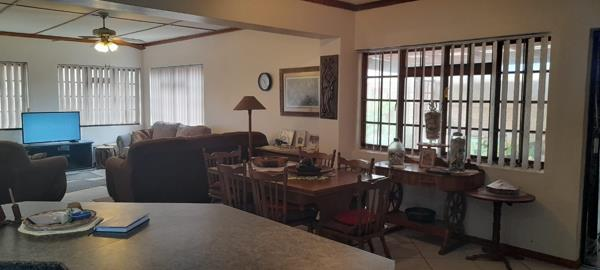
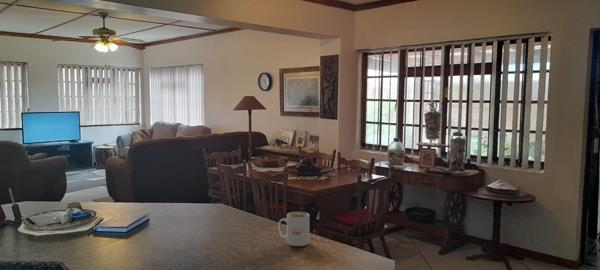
+ mug (293, 228)
